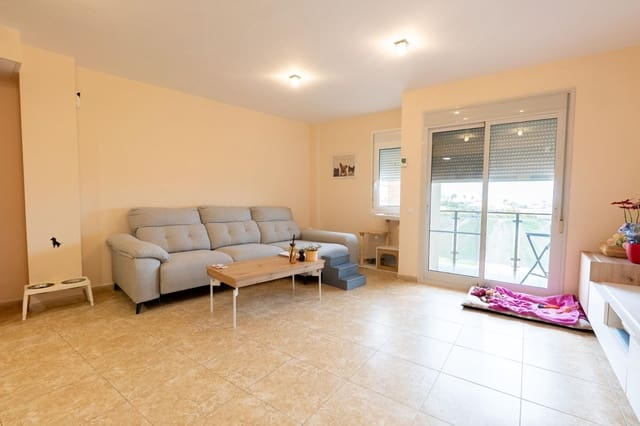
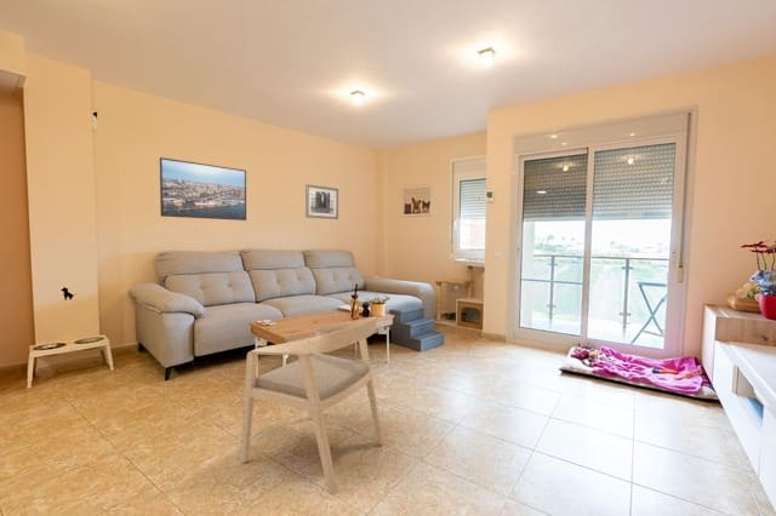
+ armchair (318, 384)
+ wall art (323, 202)
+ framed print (206, 191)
